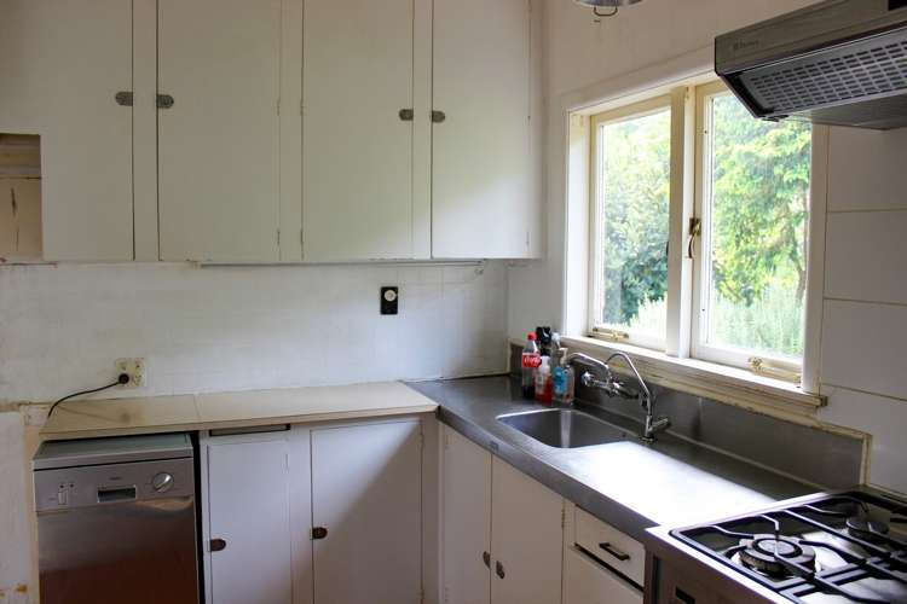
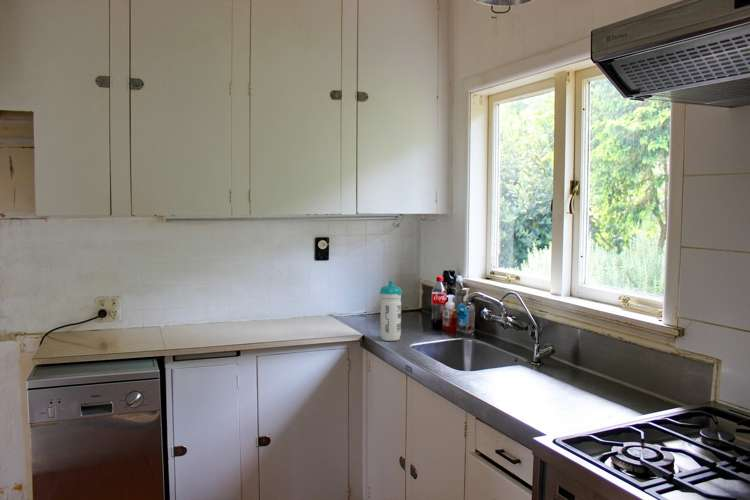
+ water bottle (390, 310)
